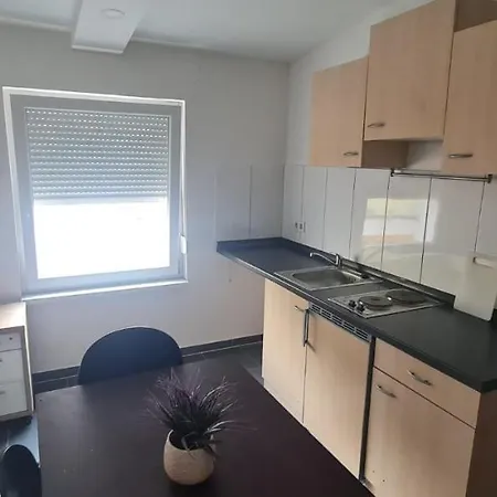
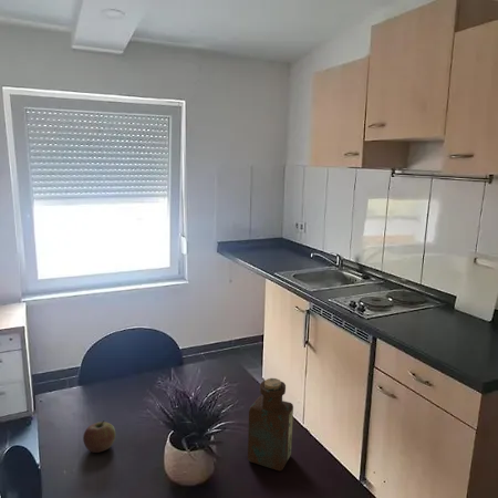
+ bottle (270, 421)
+ apple (98, 434)
